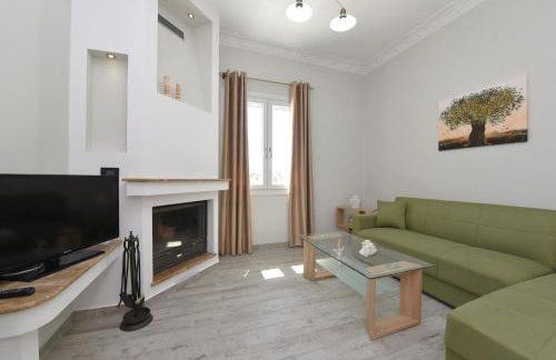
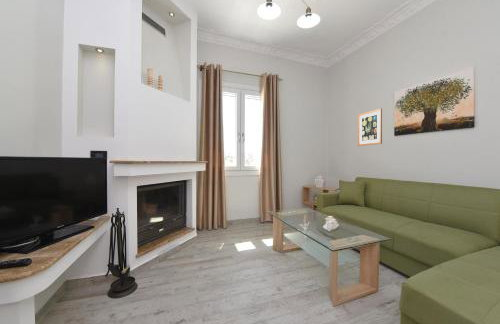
+ wall art (369, 128)
